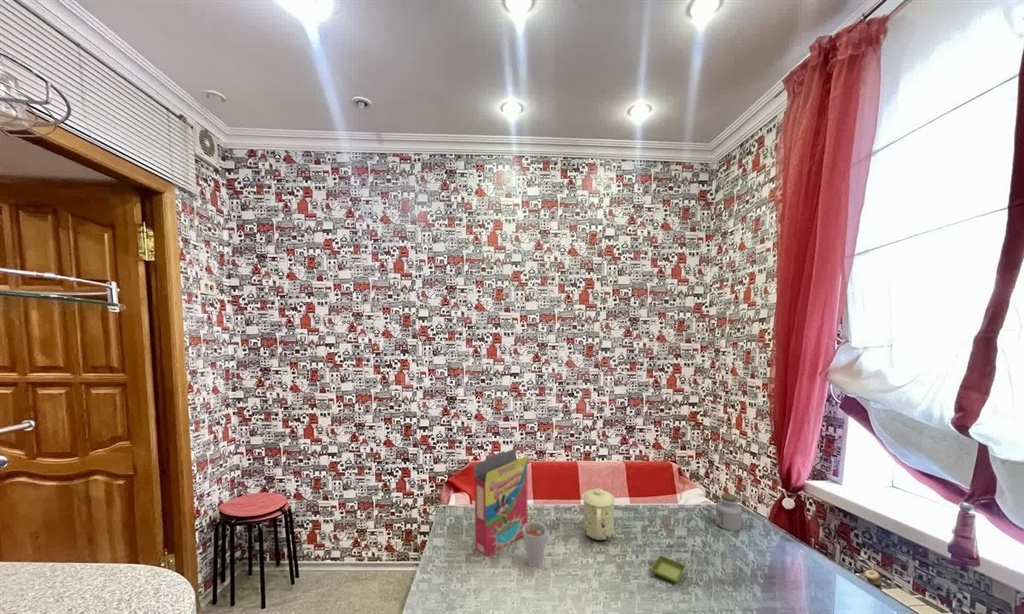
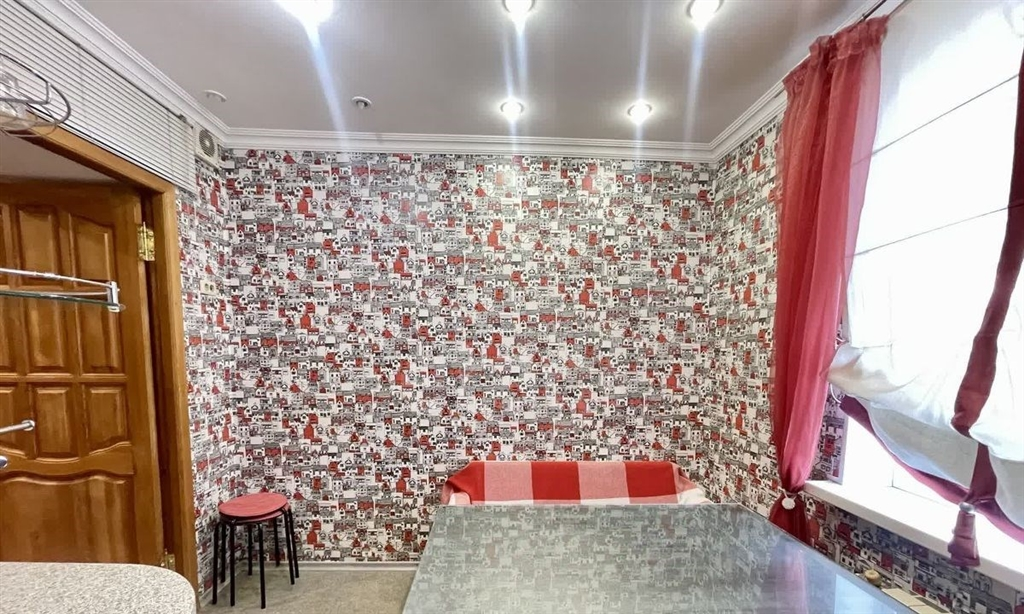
- cereal box (503, 499)
- cup (535, 538)
- jar (728, 510)
- saucer (668, 570)
- mug (598, 513)
